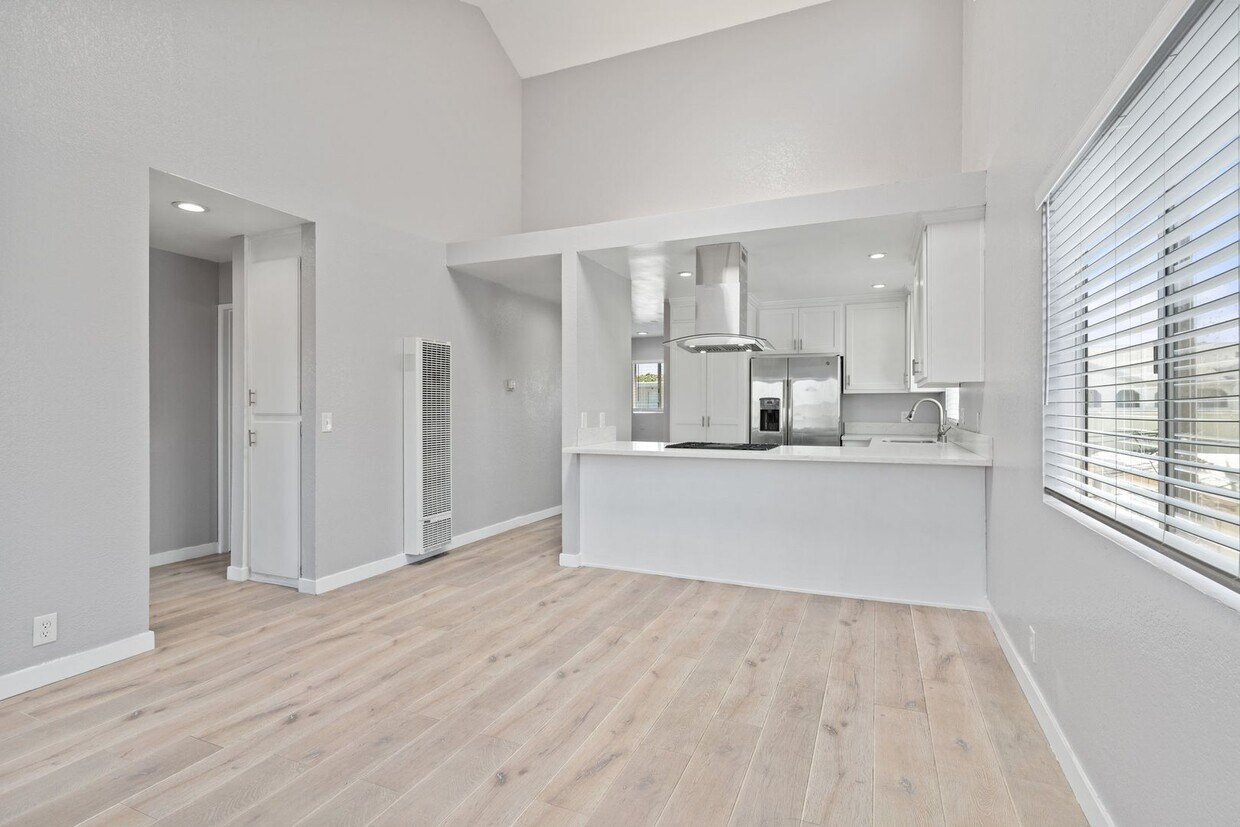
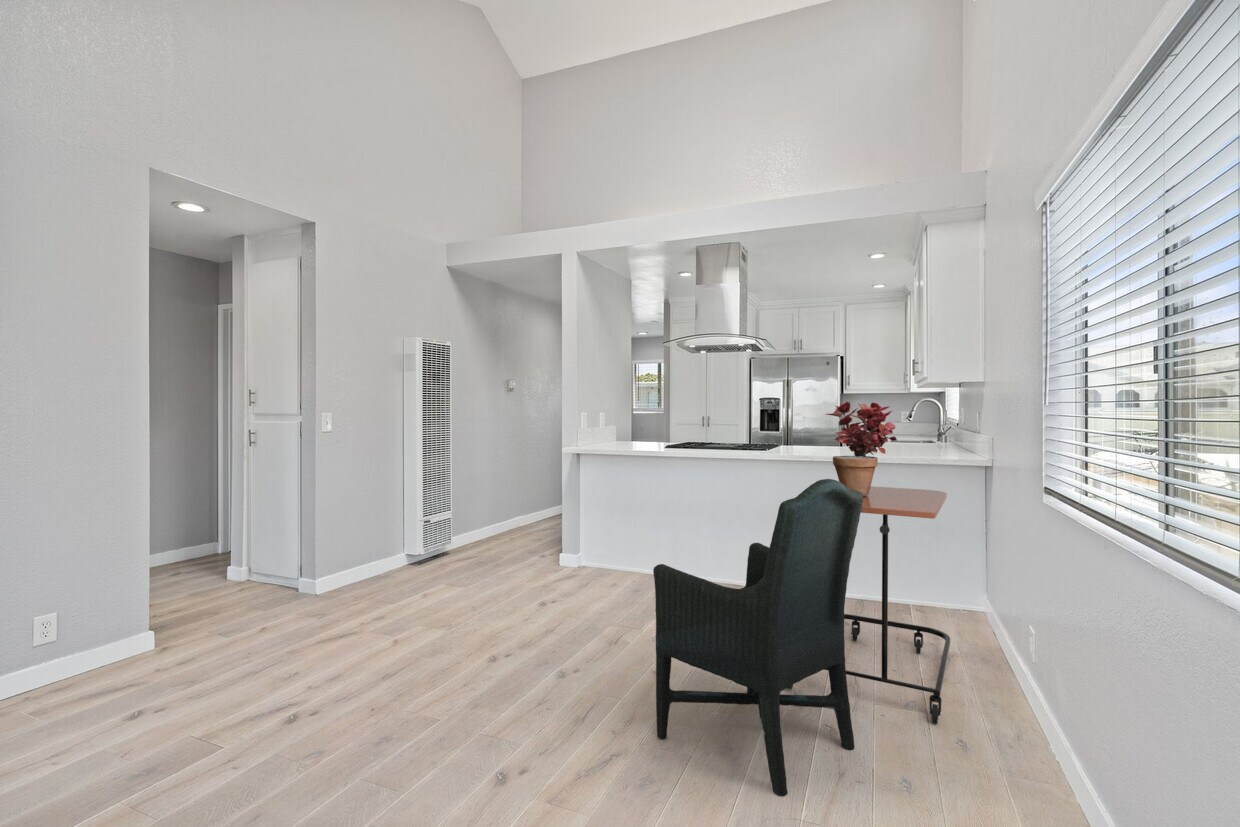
+ chair (759, 607)
+ side table (882, 583)
+ potted plant (861, 447)
